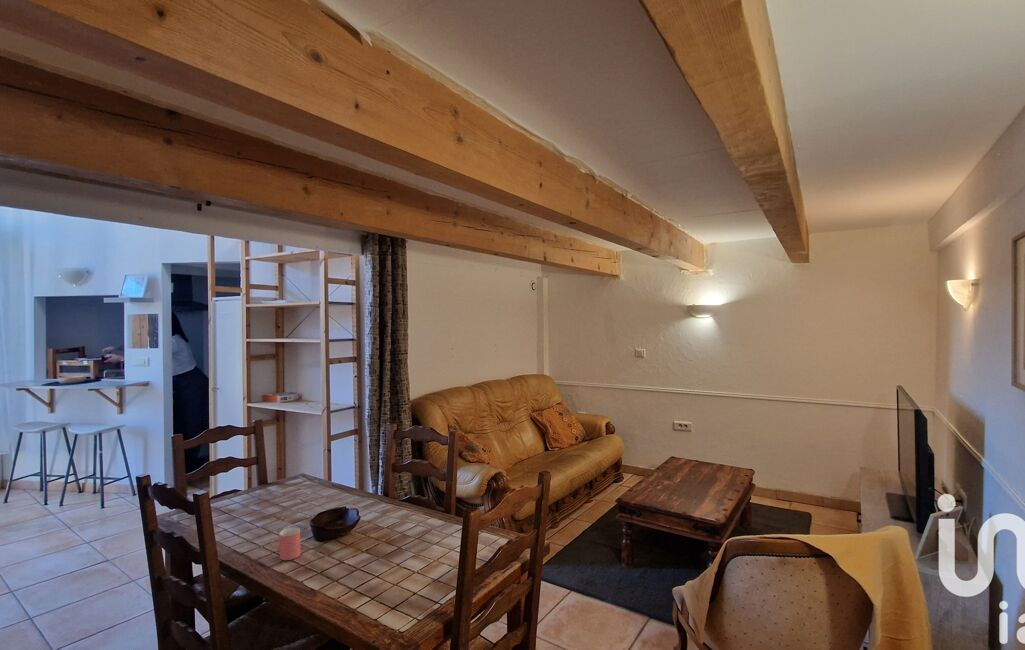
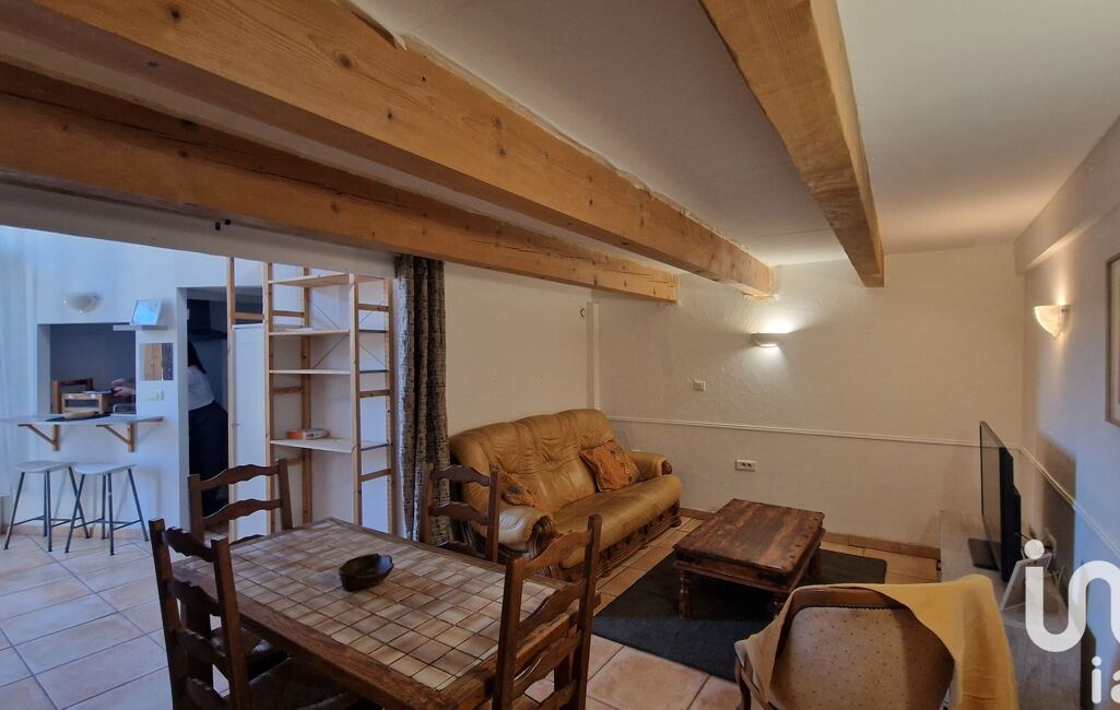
- cup (285, 544)
